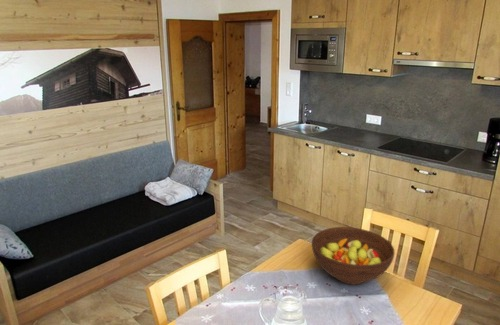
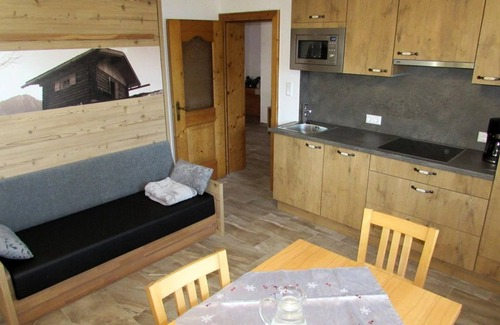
- fruit bowl (350, 260)
